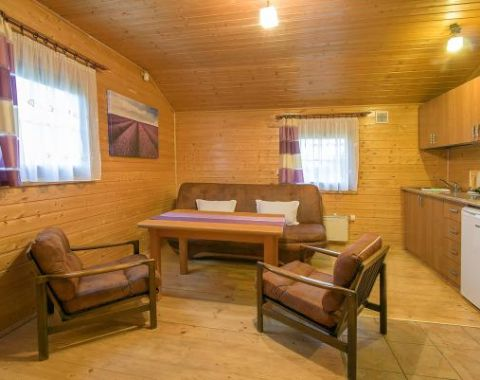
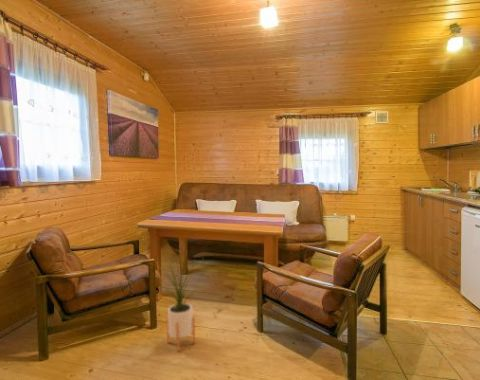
+ house plant (180, 296)
